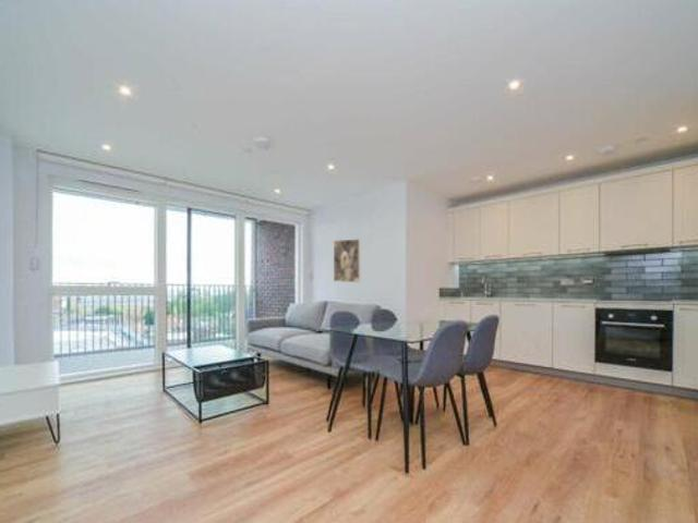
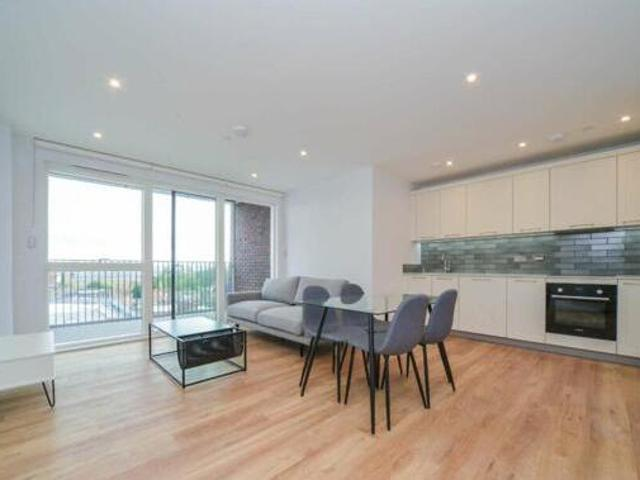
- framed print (346, 260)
